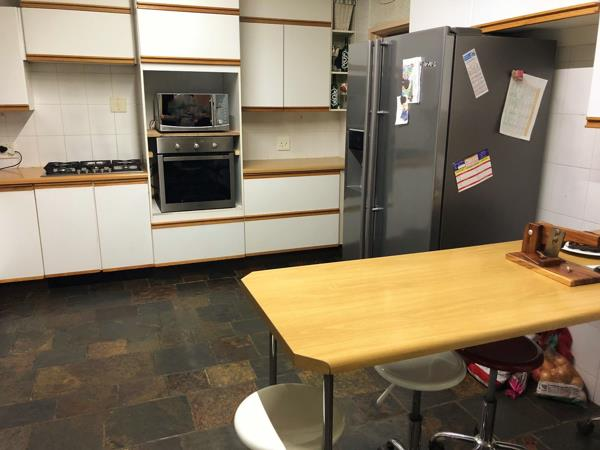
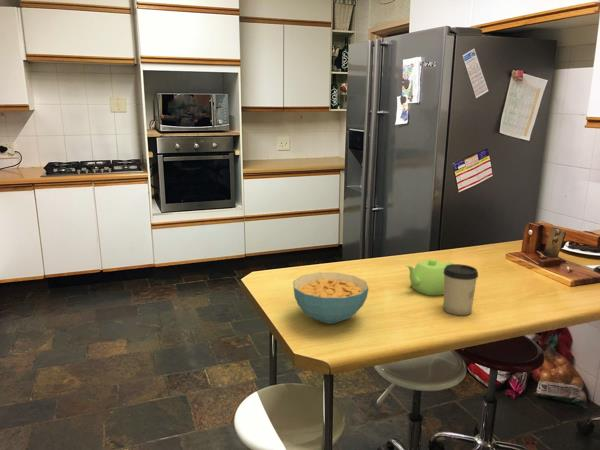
+ teapot (429, 274)
+ cup (459, 289)
+ cereal bowl (329, 301)
